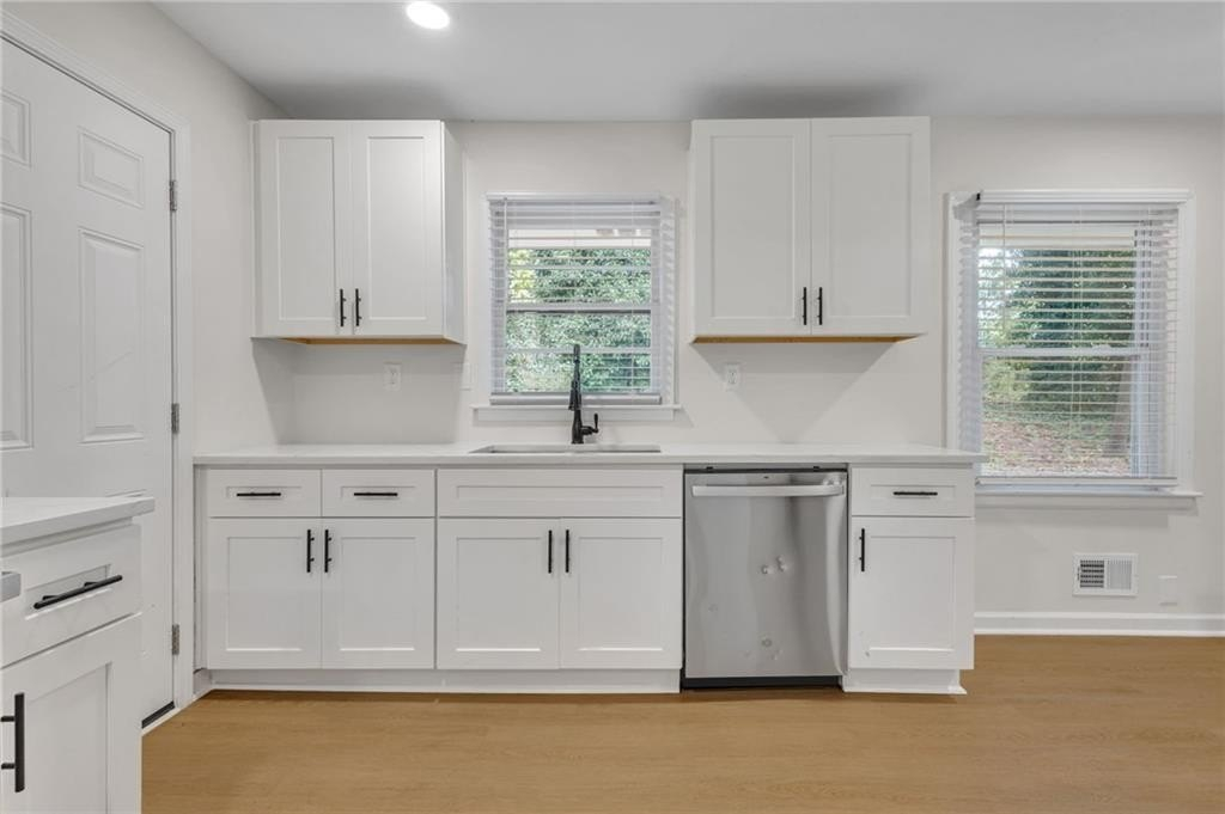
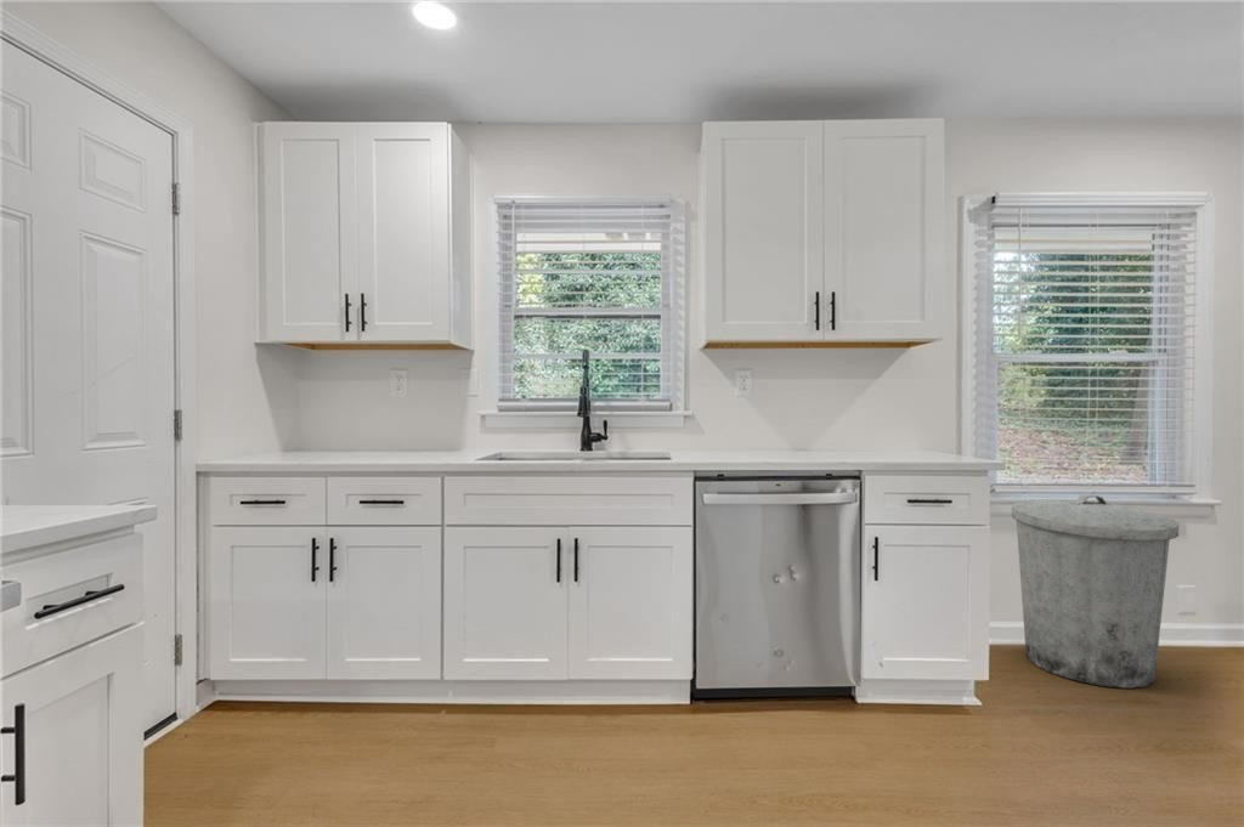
+ trash can (1088, 579)
